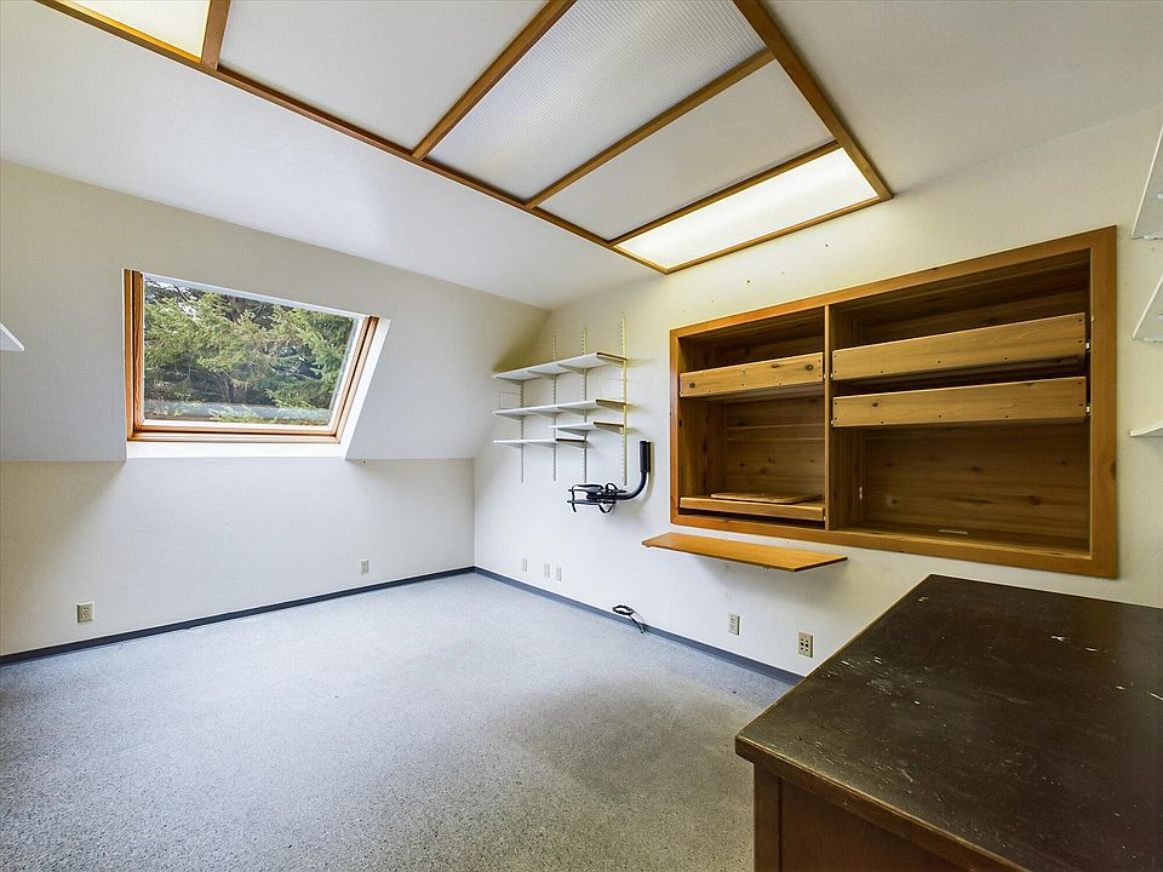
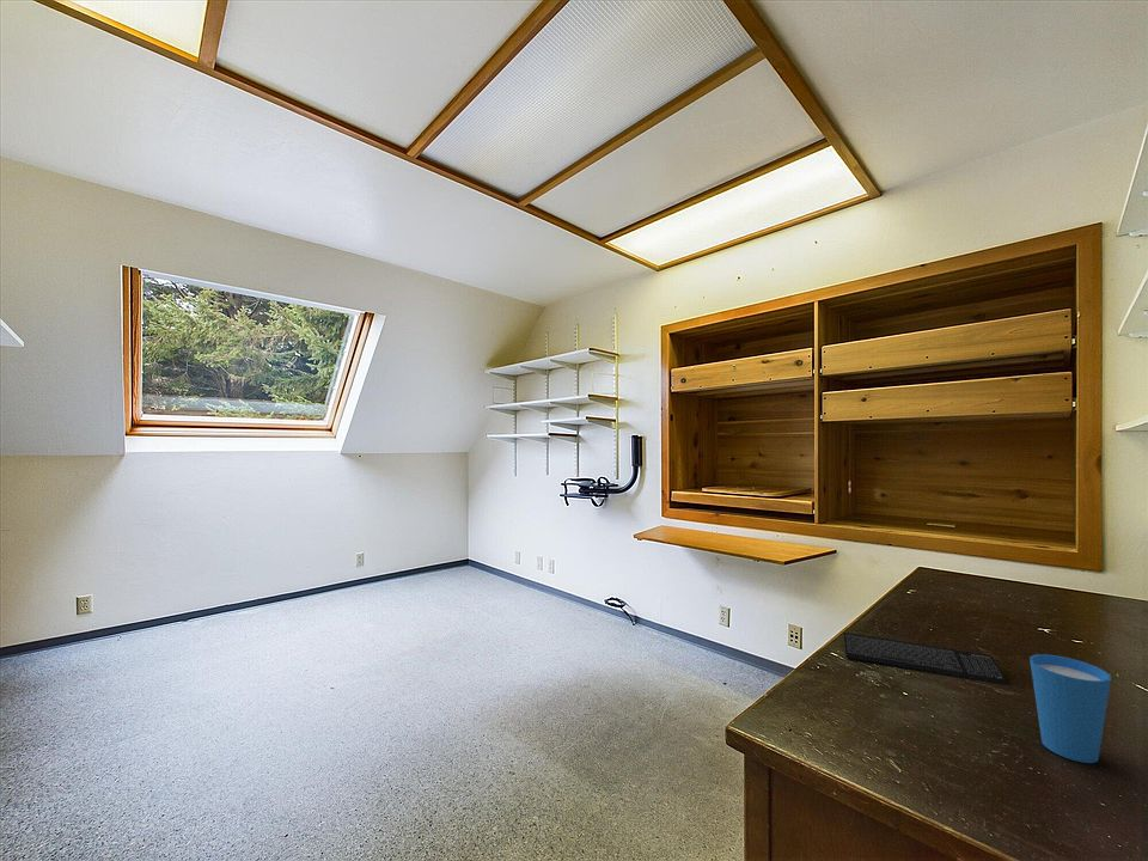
+ keyboard (917, 657)
+ cup (1069, 708)
